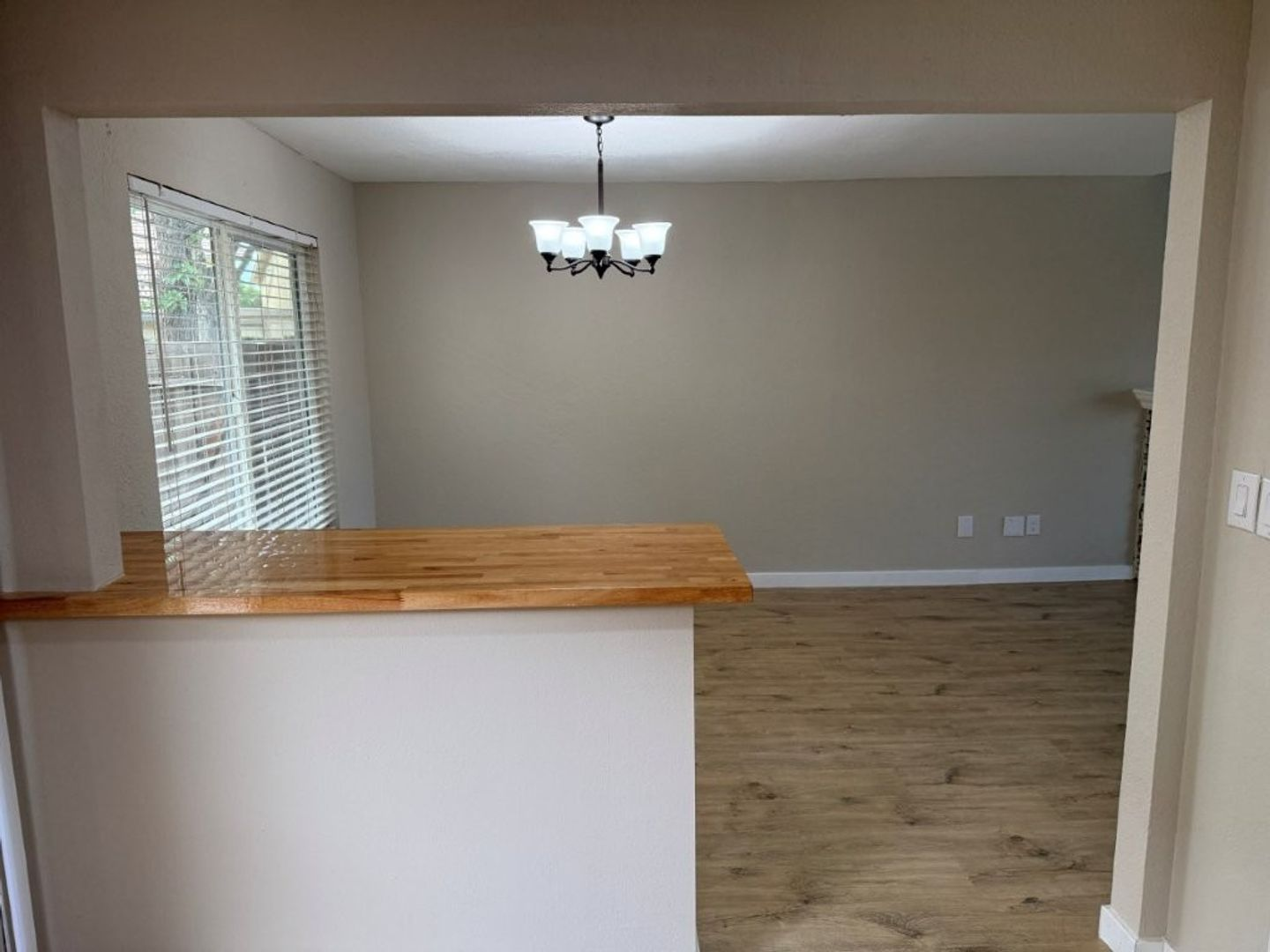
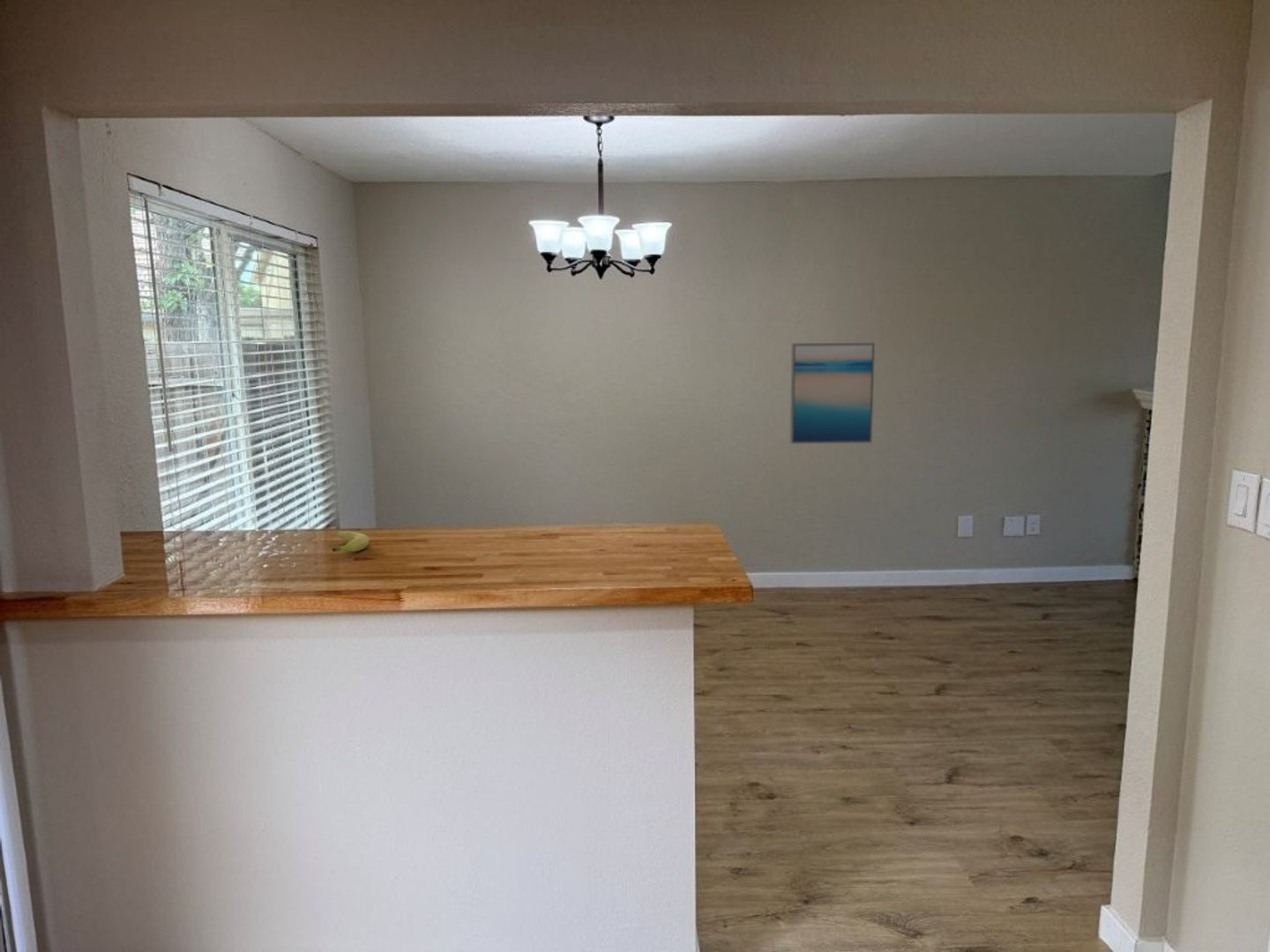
+ fruit (346, 540)
+ wall art (832, 393)
